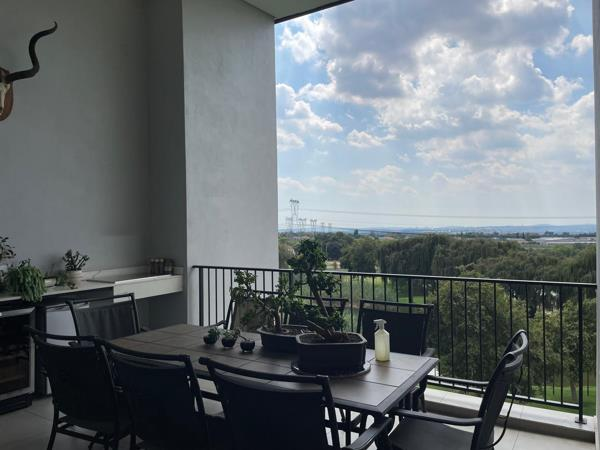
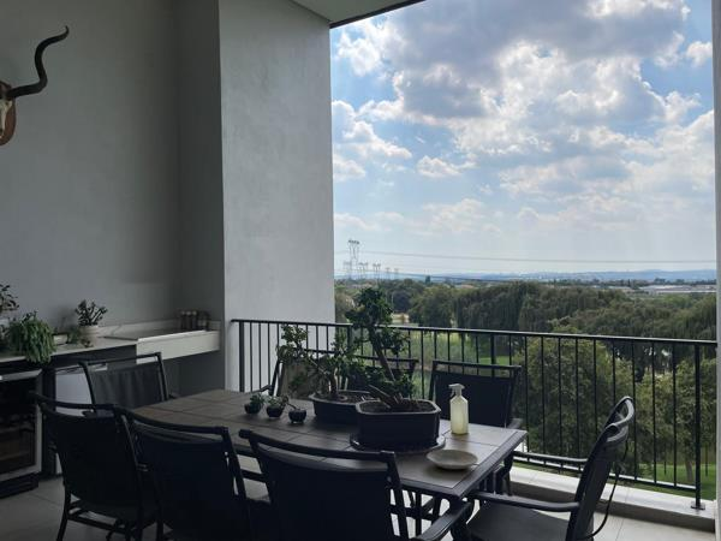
+ plate (452, 460)
